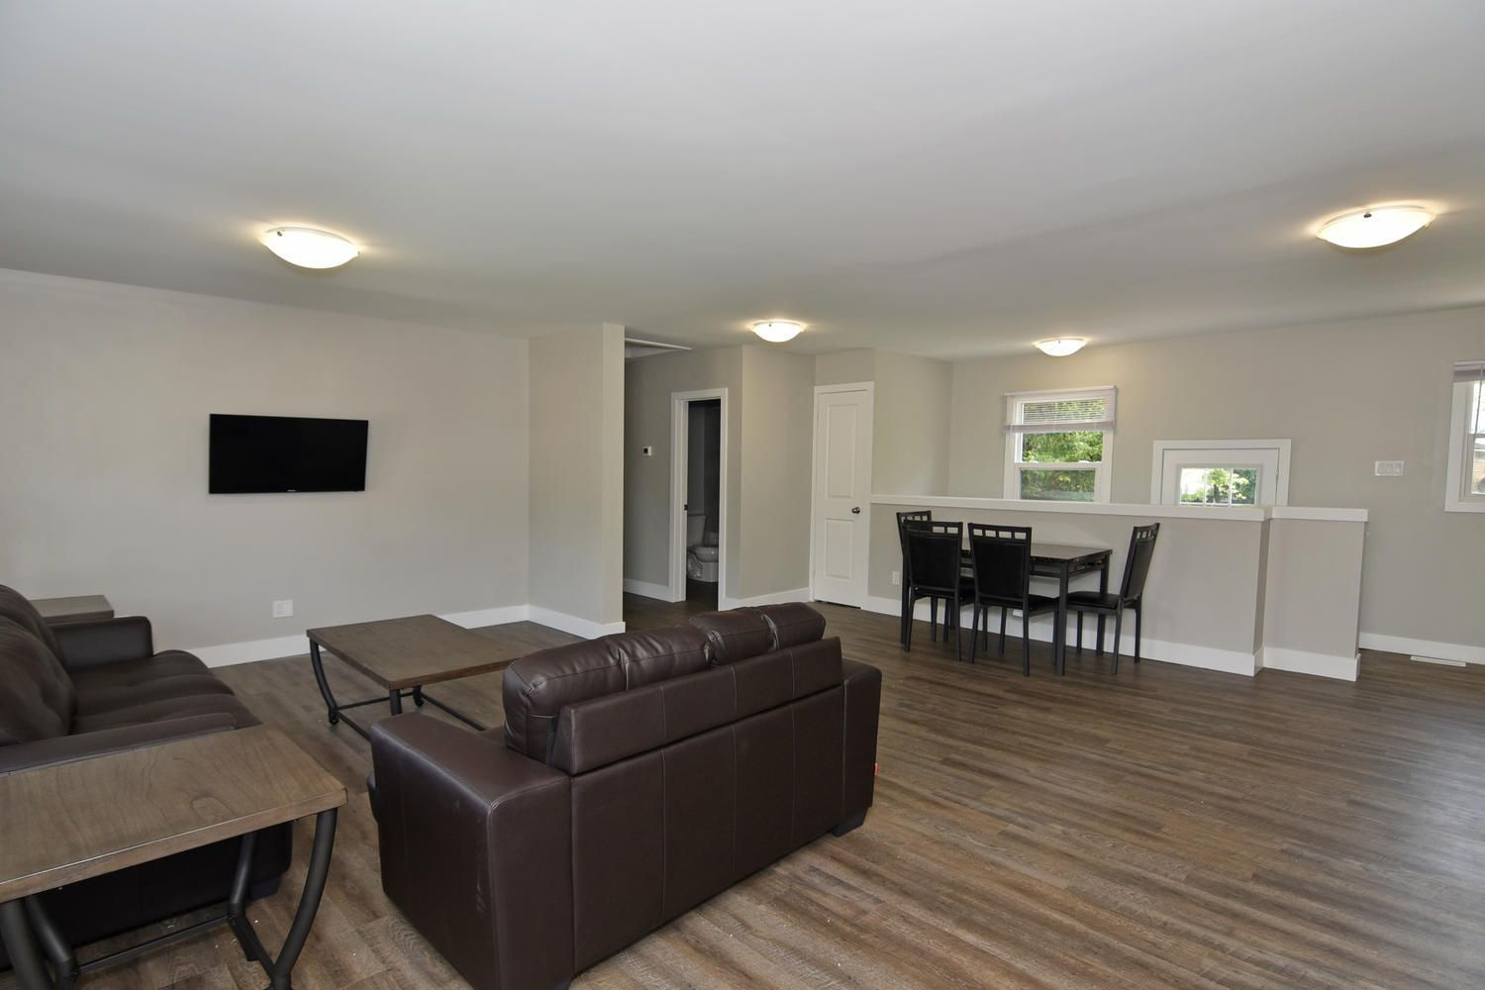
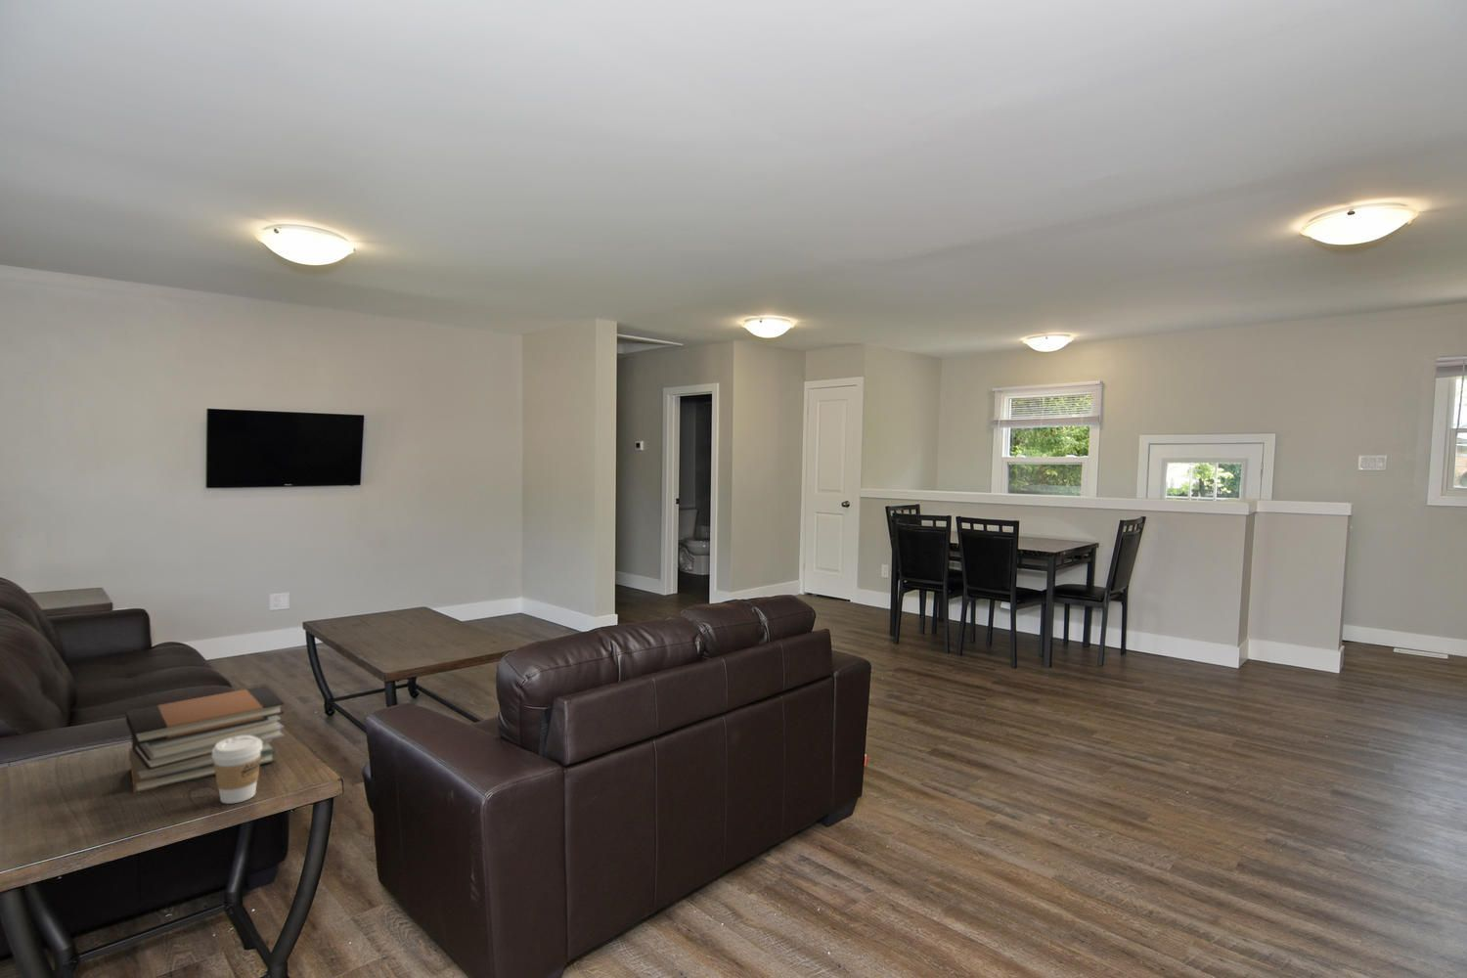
+ coffee cup (238, 768)
+ book stack (207, 736)
